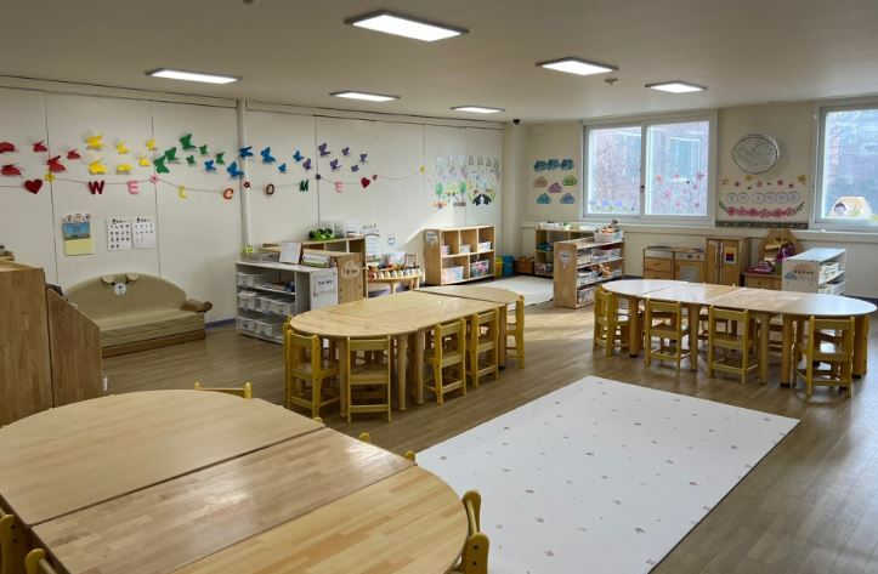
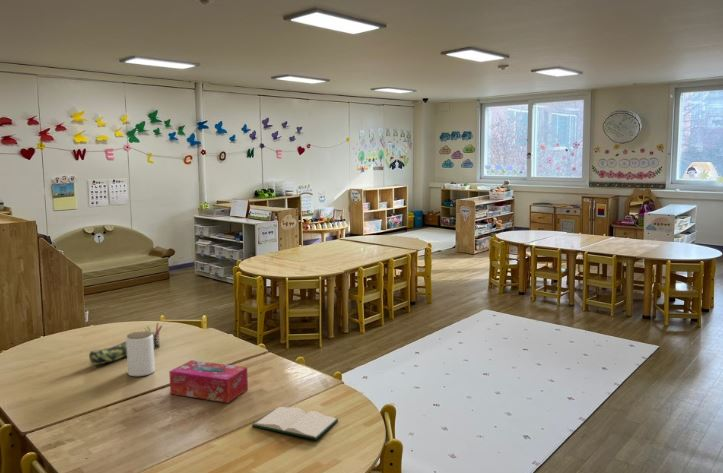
+ tissue box (209, 380)
+ pen holder (153, 335)
+ pencil case (112, 353)
+ jar (140, 353)
+ hardback book (295, 420)
